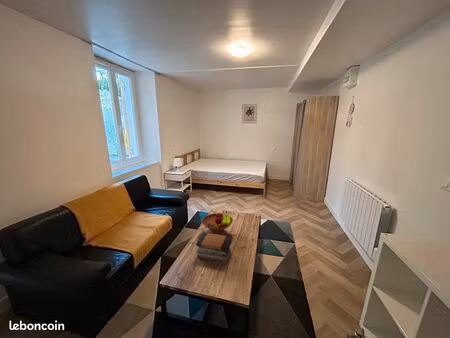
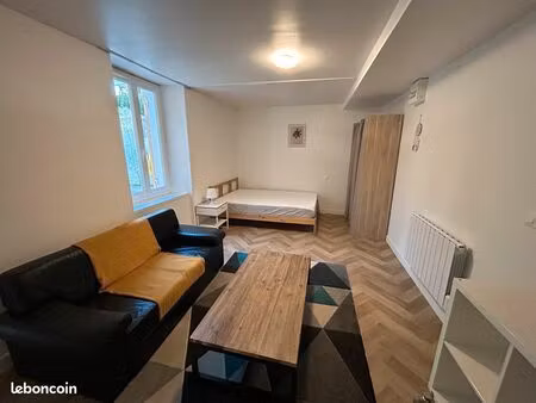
- book stack (214, 247)
- fruit bowl (217, 224)
